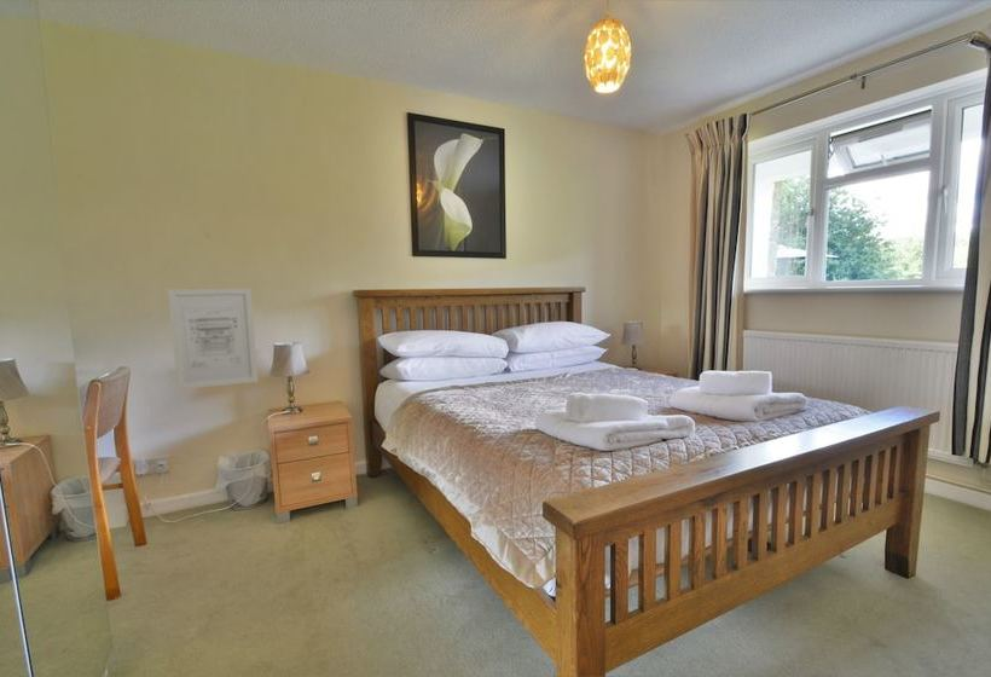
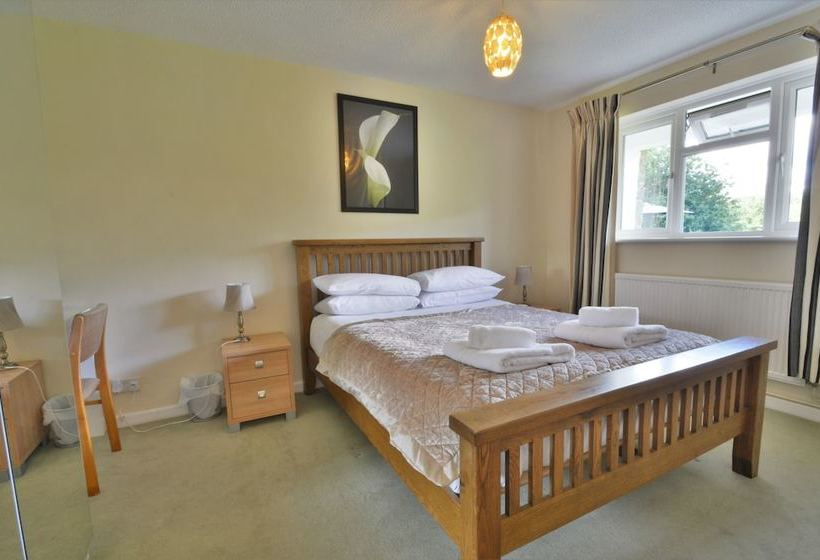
- wall art (215, 337)
